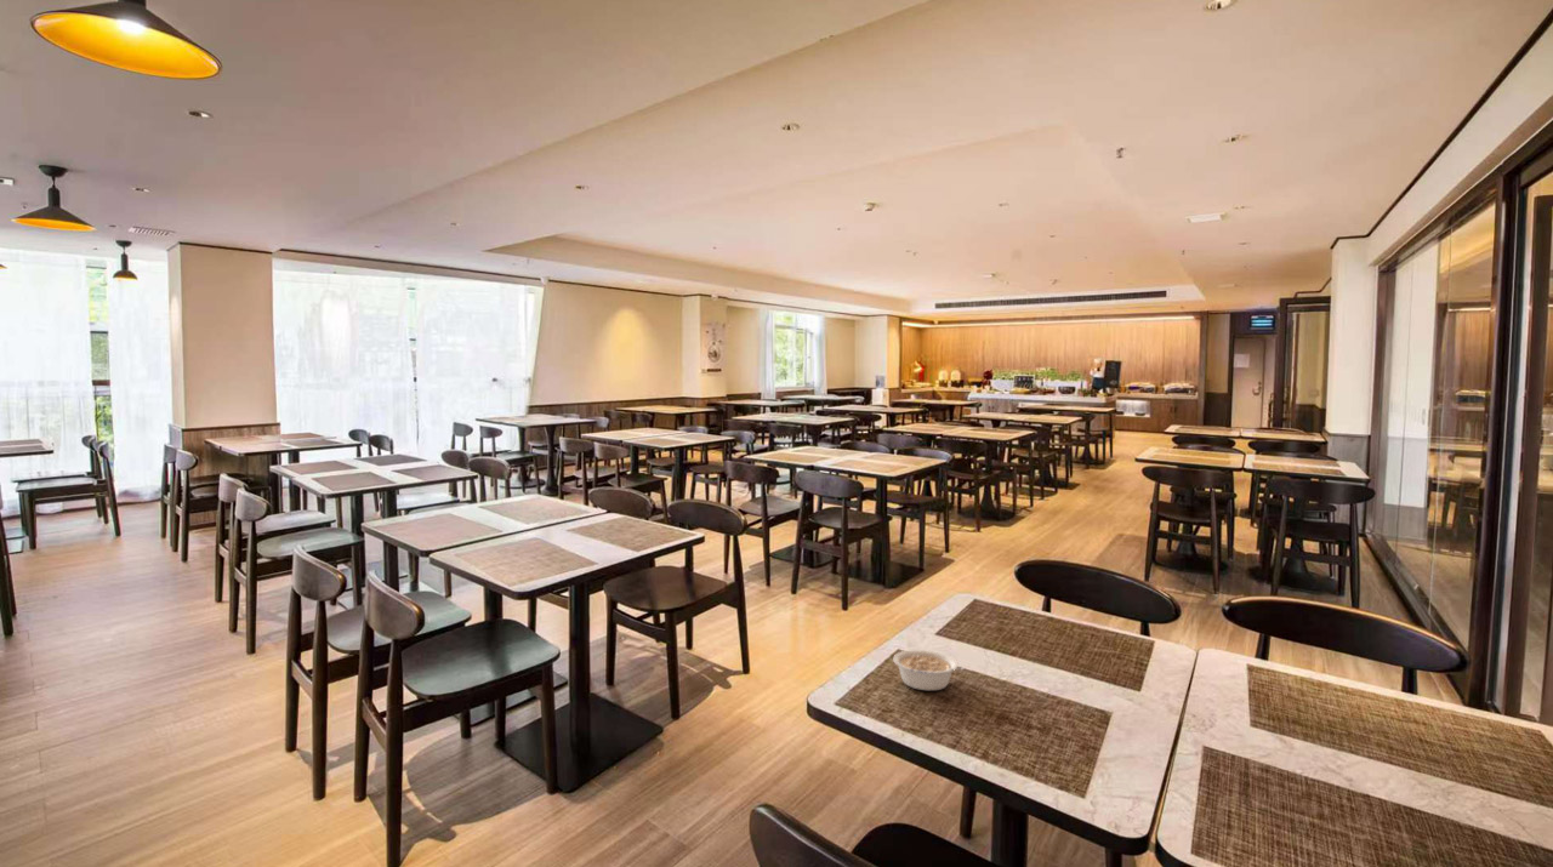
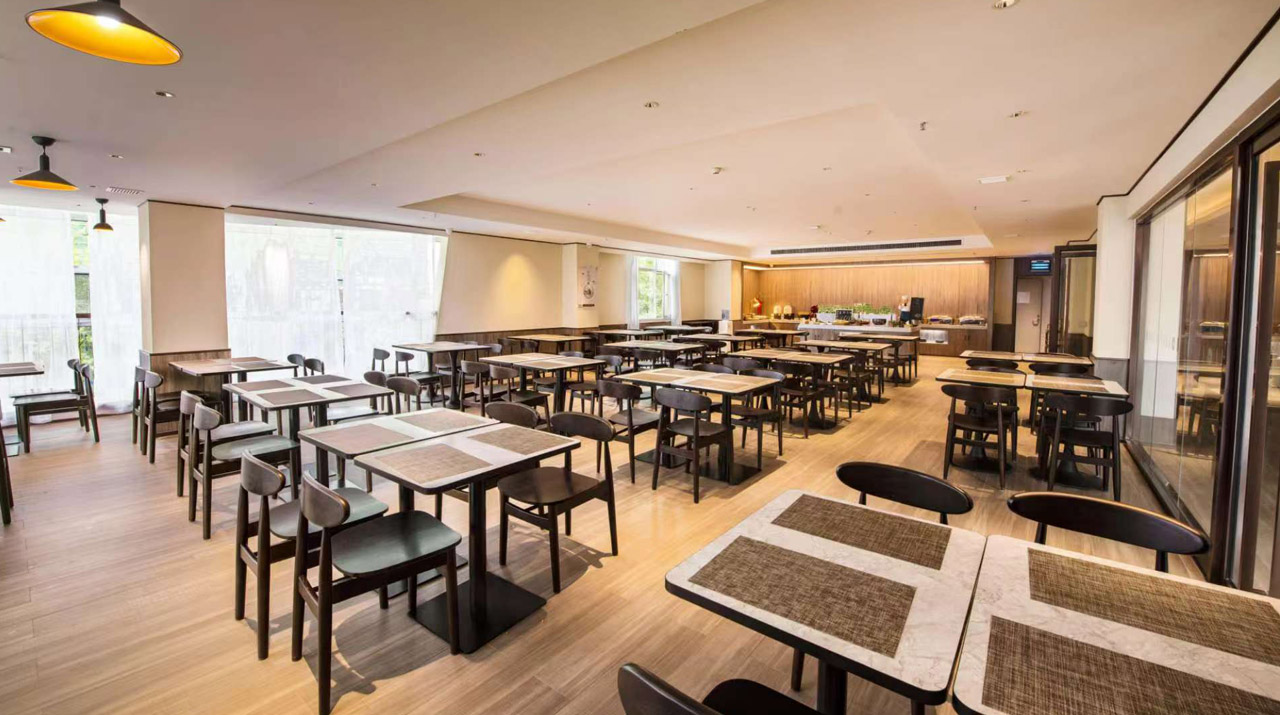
- legume (927, 669)
